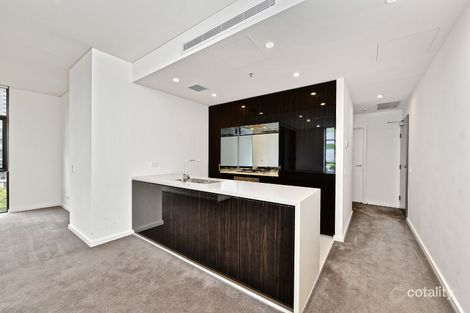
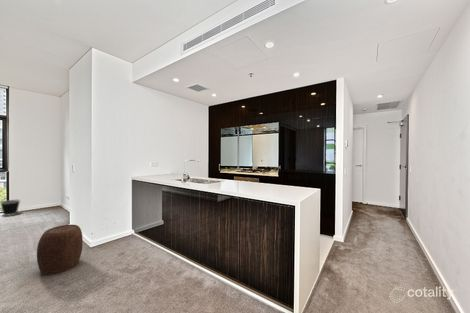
+ wastebasket (10, 207)
+ stool (61, 247)
